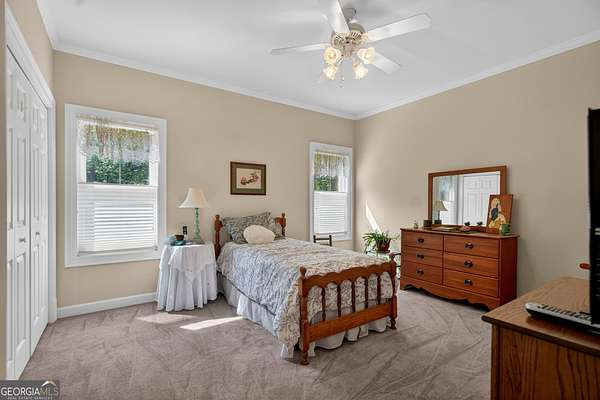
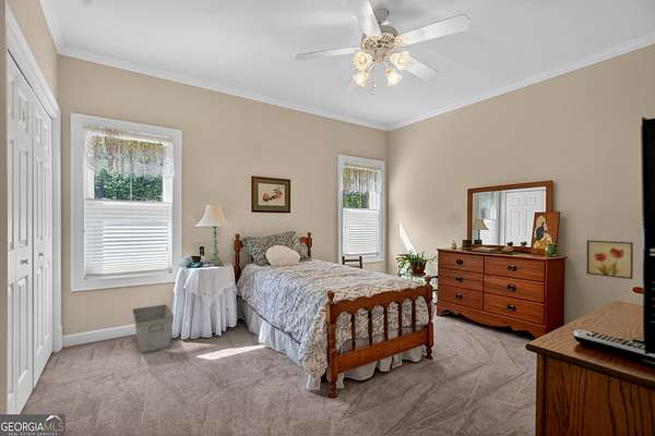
+ storage bin (152, 326)
+ wall art (609, 258)
